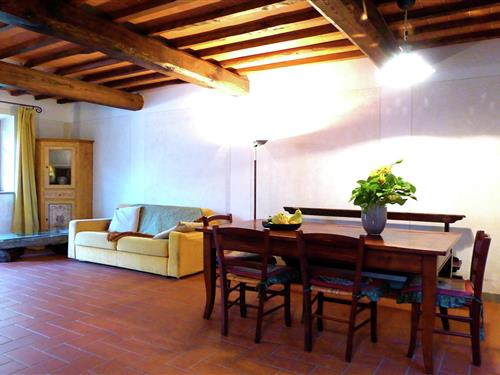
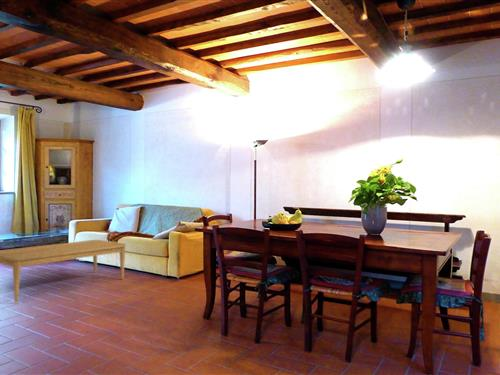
+ coffee table (61, 260)
